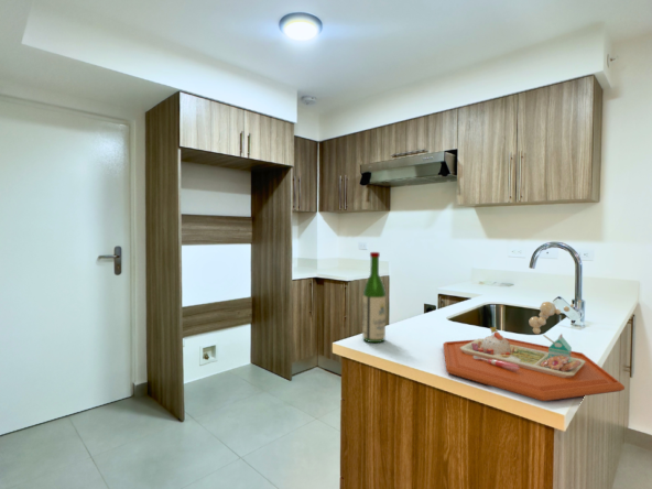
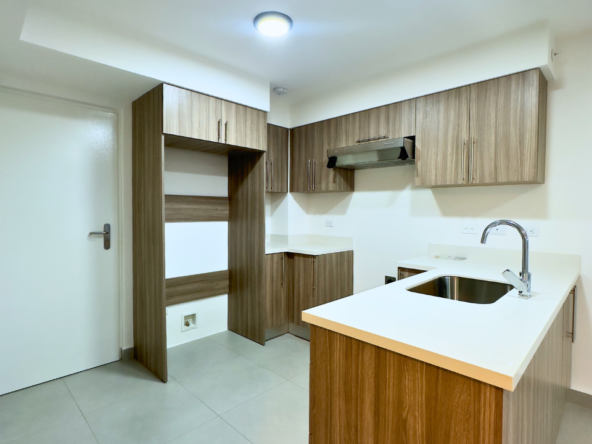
- food tray (519, 340)
- wine bottle (373, 295)
